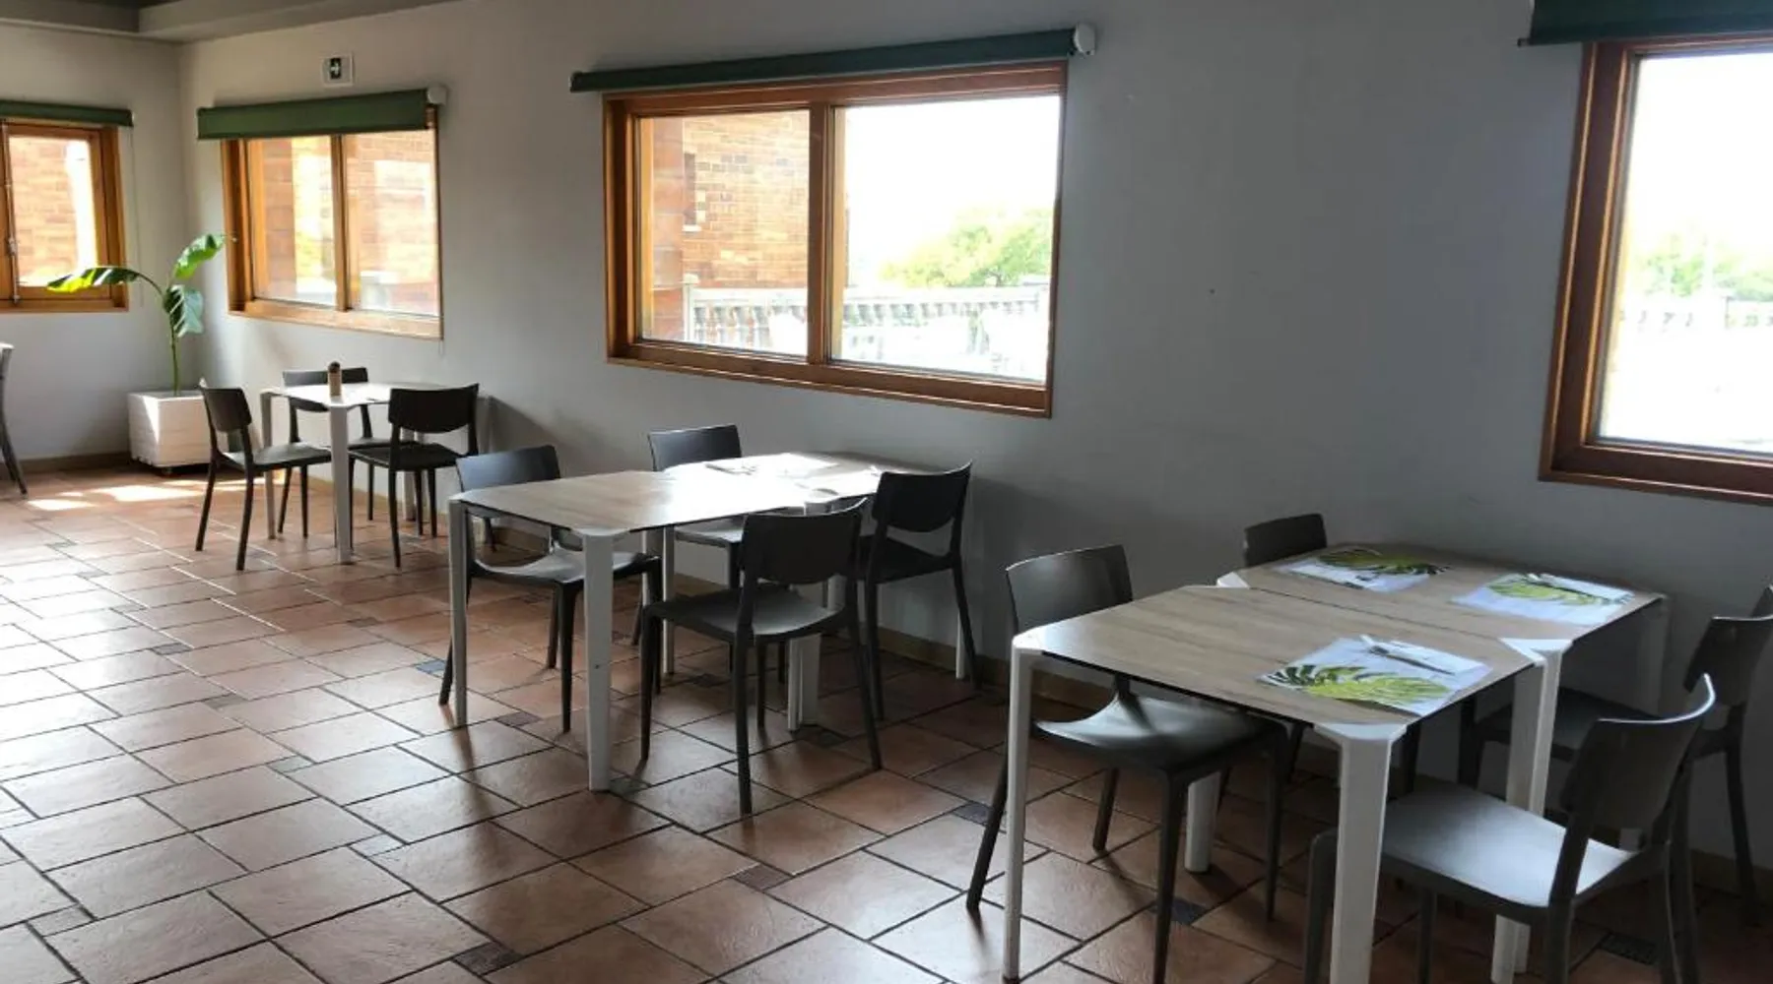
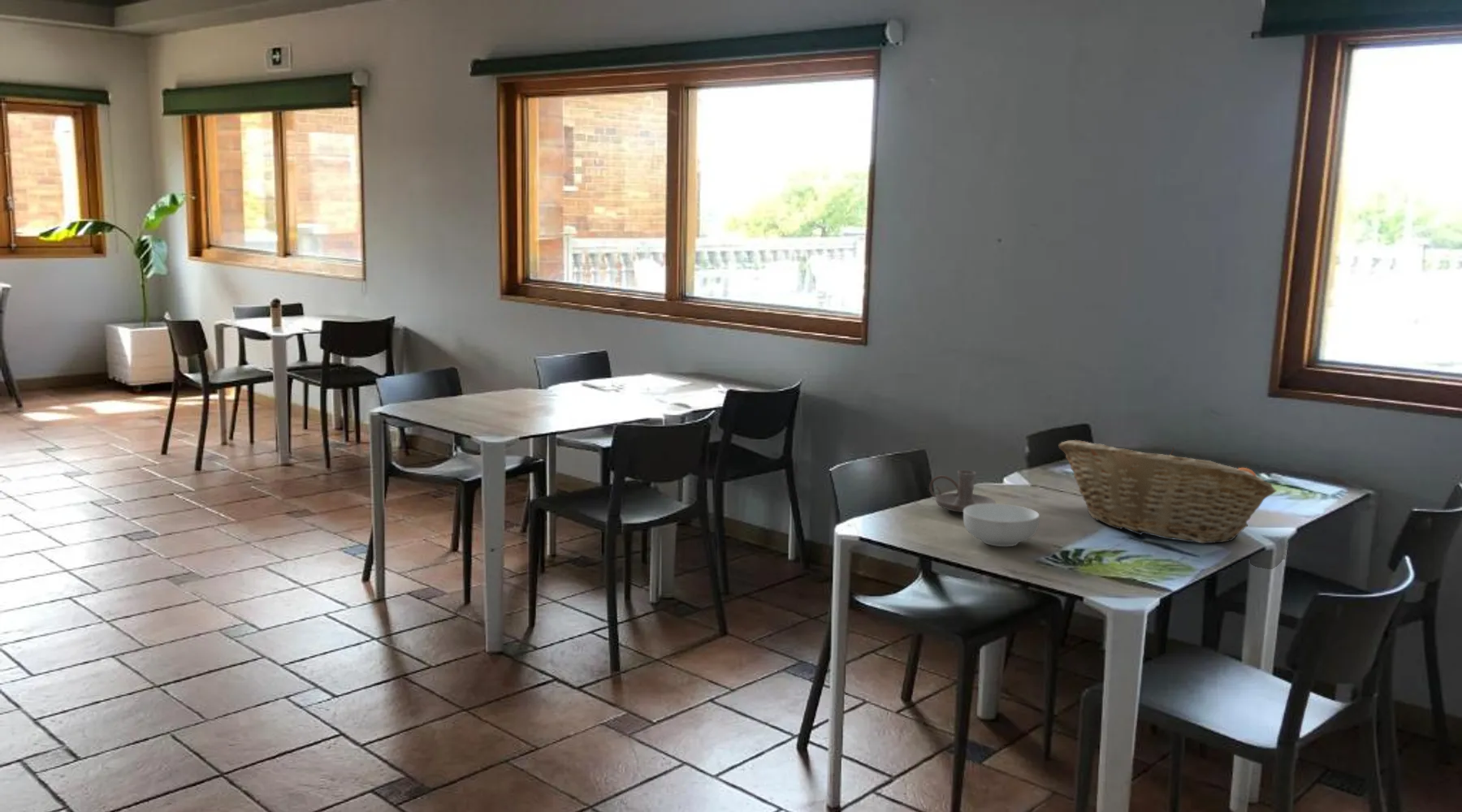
+ fruit basket (1161, 483)
+ cereal bowl (1000, 526)
+ candle holder (959, 490)
